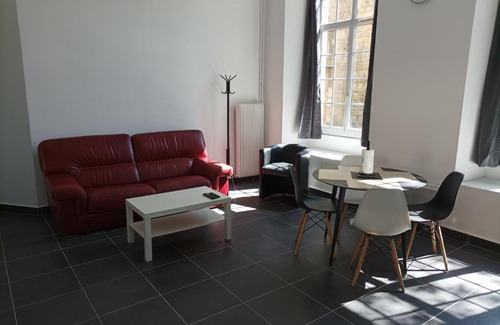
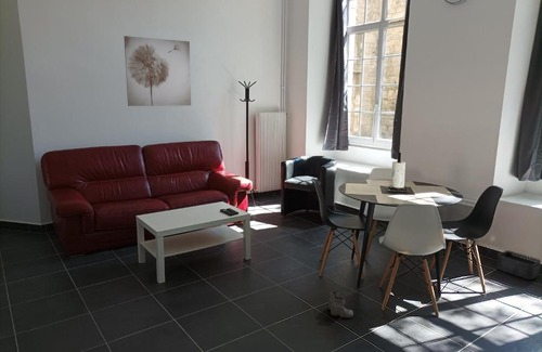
+ storage bin (518, 264)
+ boots (339, 302)
+ wall art (159, 73)
